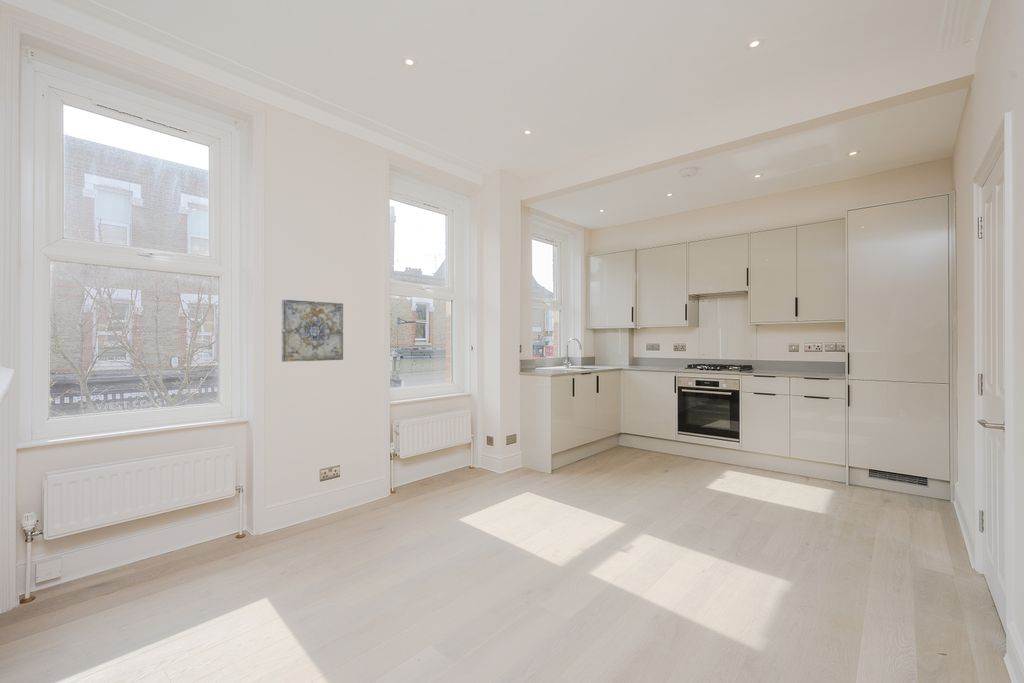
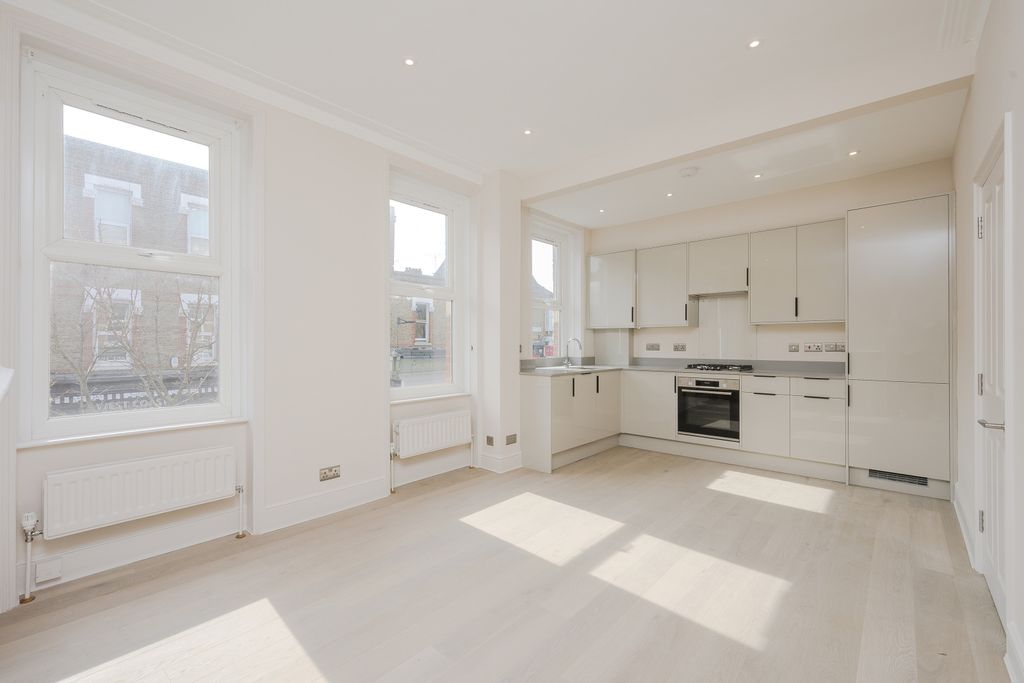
- wall art (313, 331)
